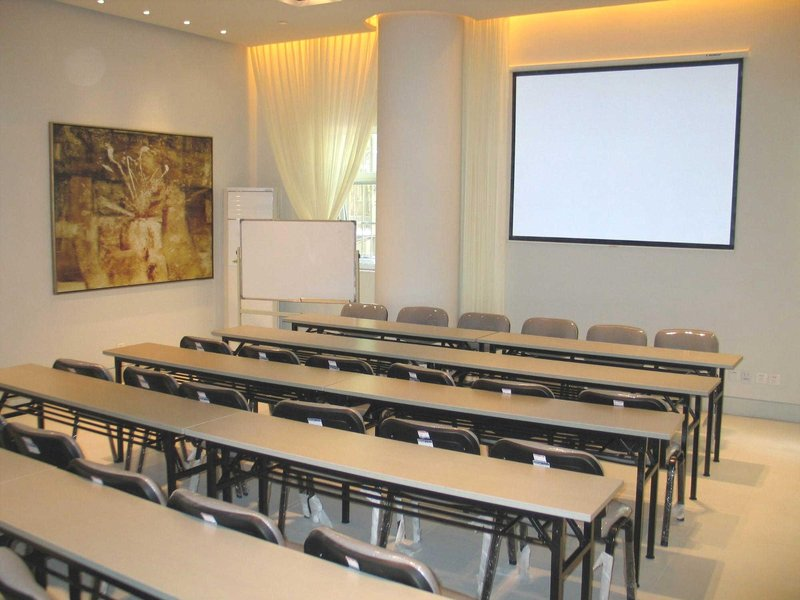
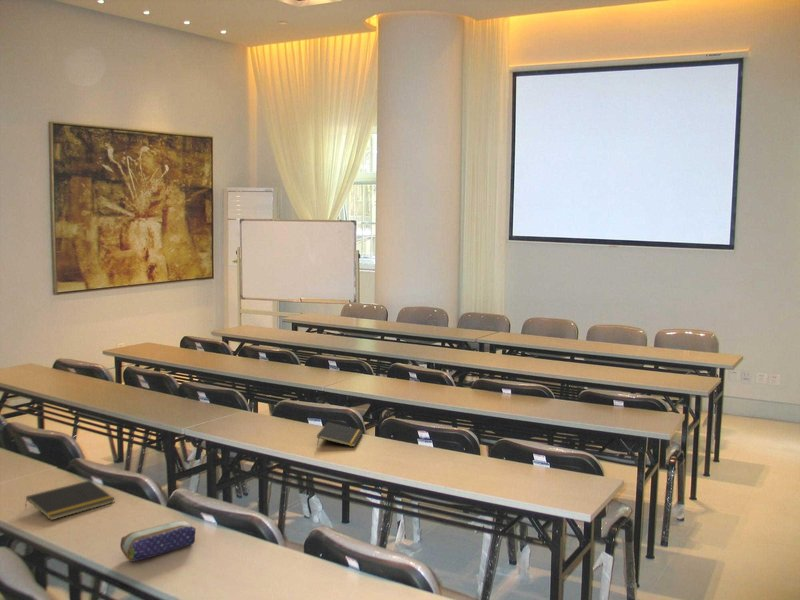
+ pencil case (158, 539)
+ notepad (340, 434)
+ notepad (71, 499)
